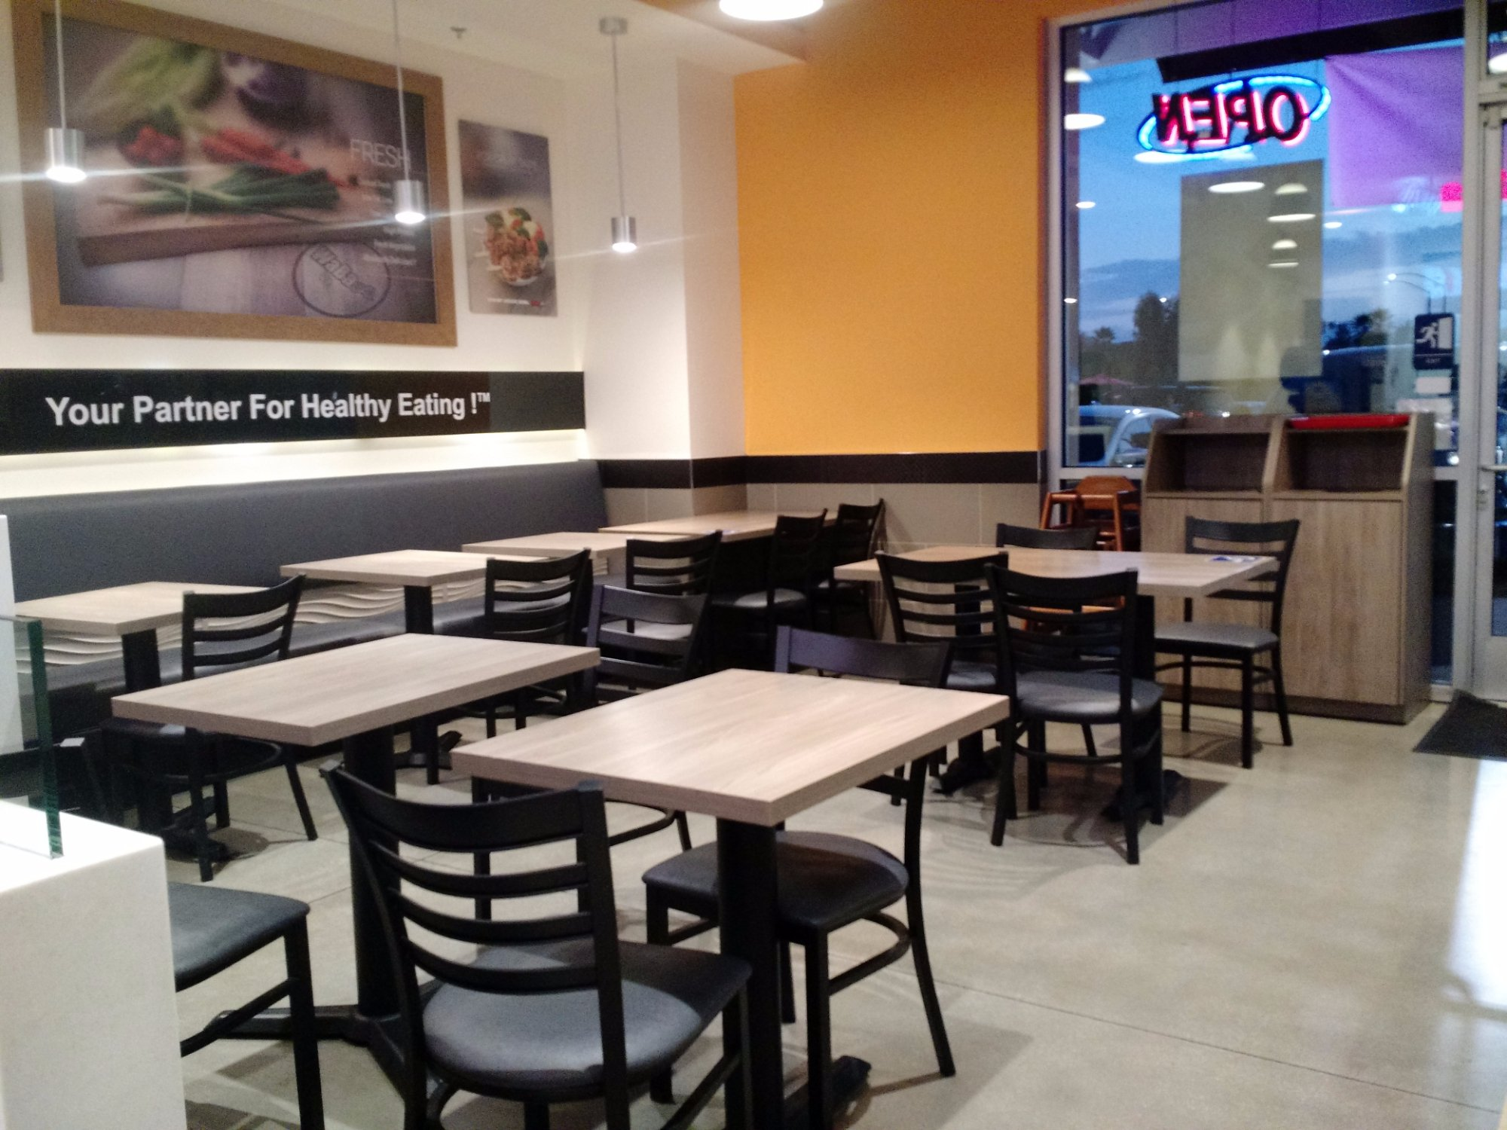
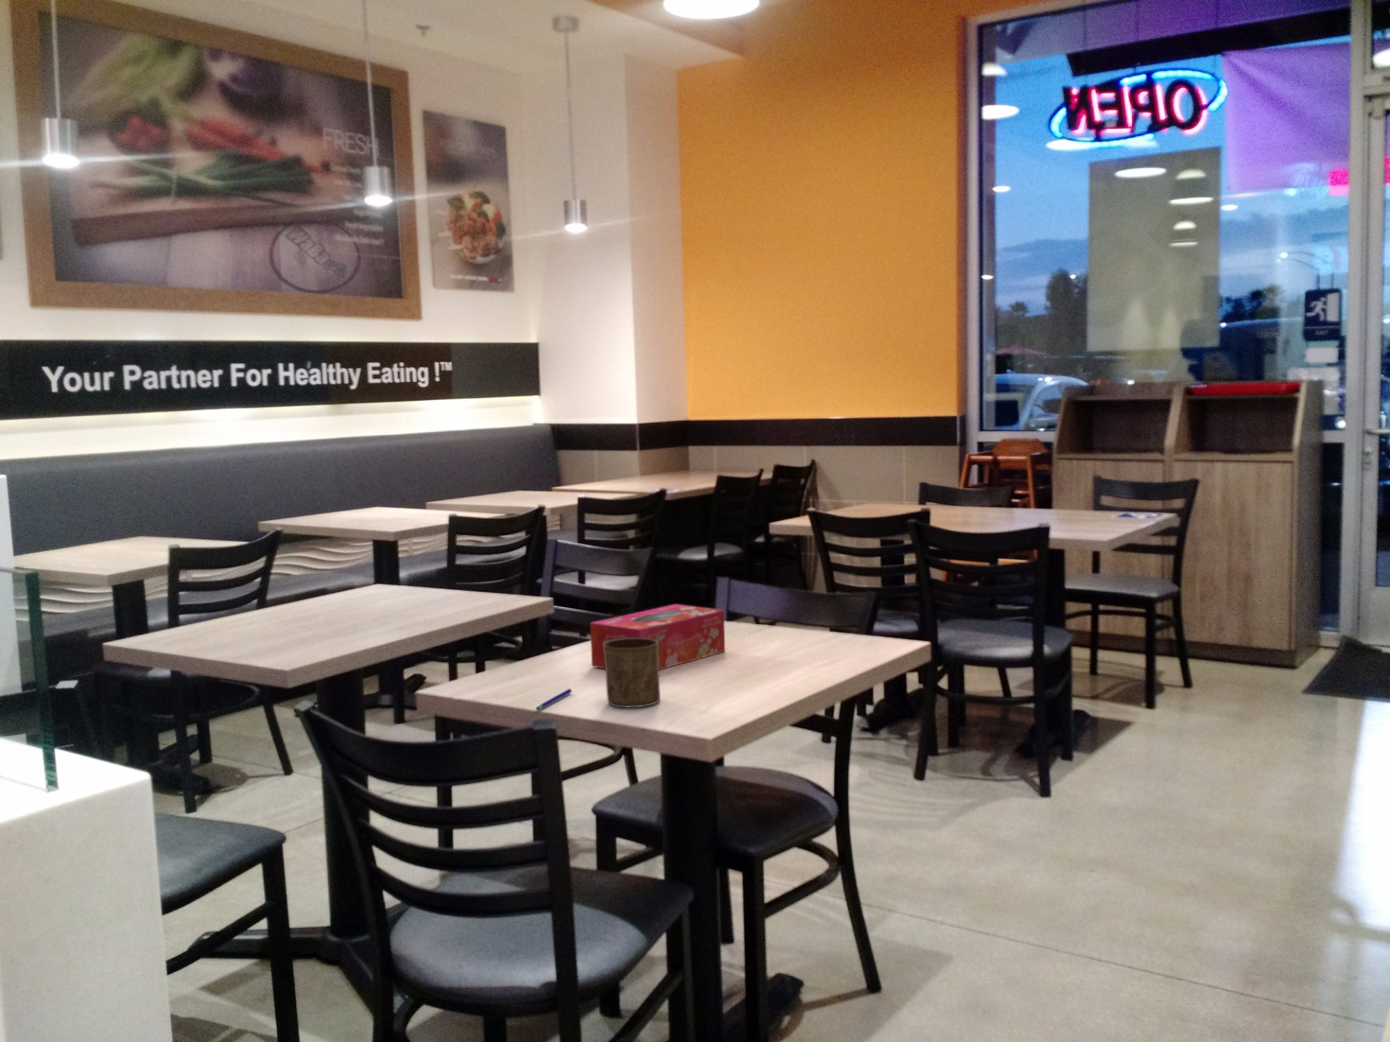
+ cup (632, 672)
+ pen (554, 698)
+ tissue box (659, 637)
